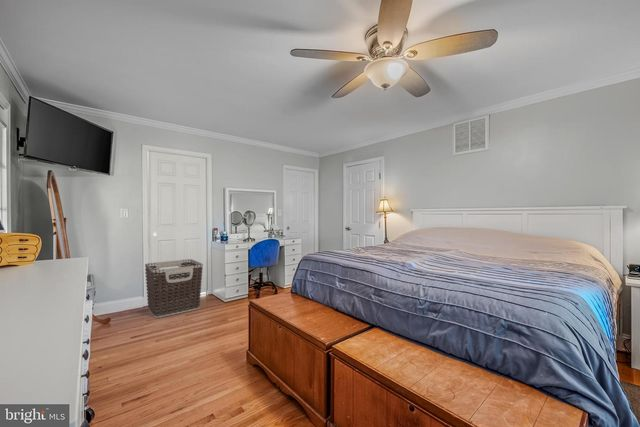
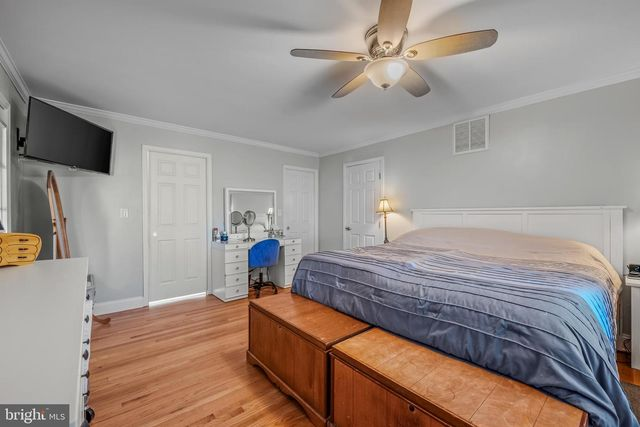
- clothes hamper (173, 285)
